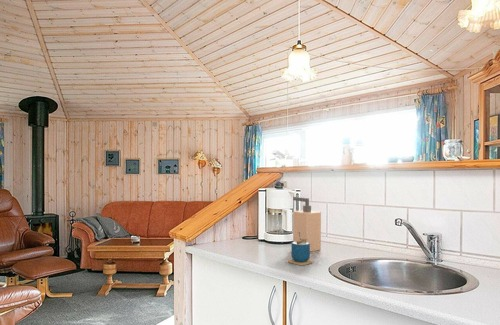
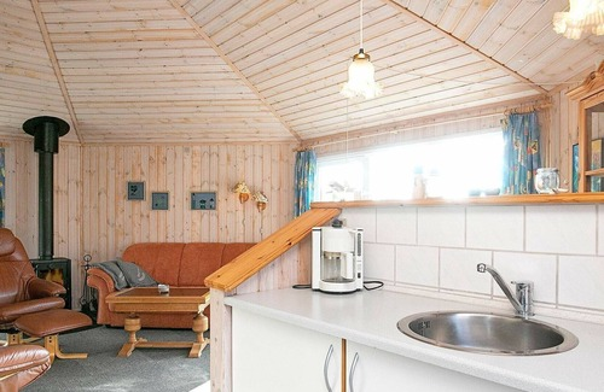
- cup (300, 245)
- soap dispenser (303, 223)
